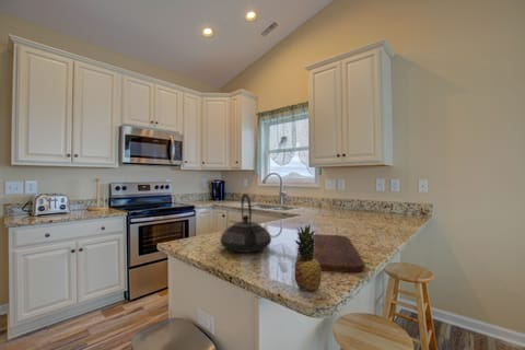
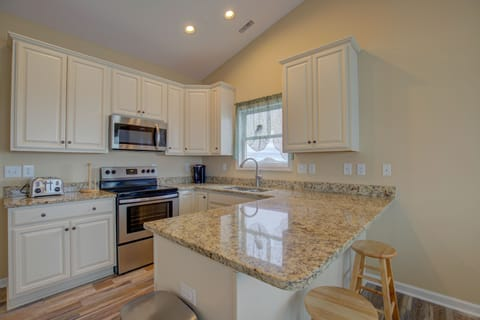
- cutting board (326, 248)
- teapot (246, 221)
- fruit (307, 255)
